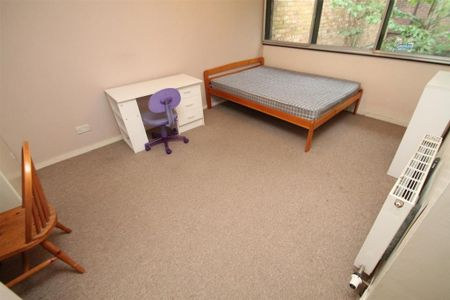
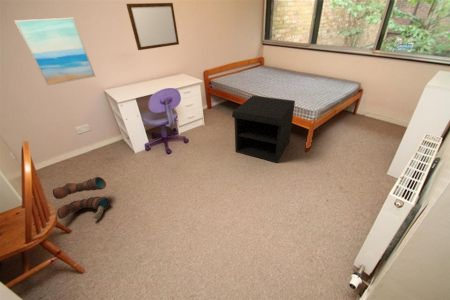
+ nightstand (263, 128)
+ boots (85, 199)
+ writing board (155, 26)
+ wall art (60, 52)
